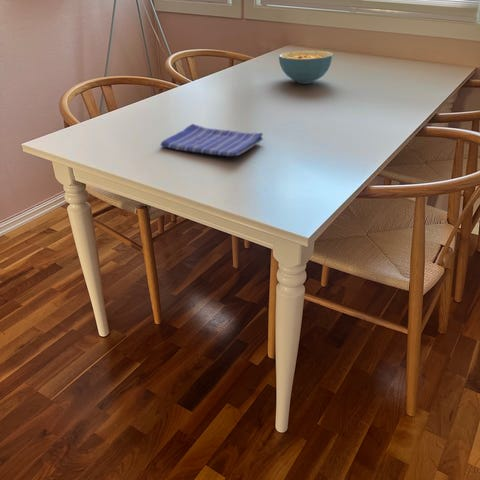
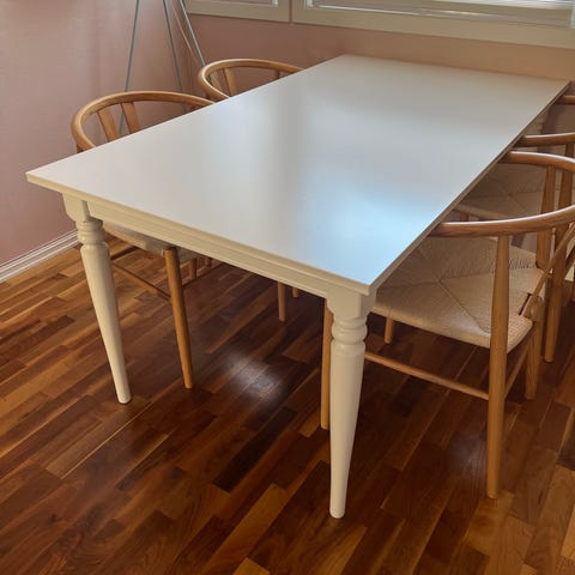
- dish towel (212, 139)
- cereal bowl (305, 68)
